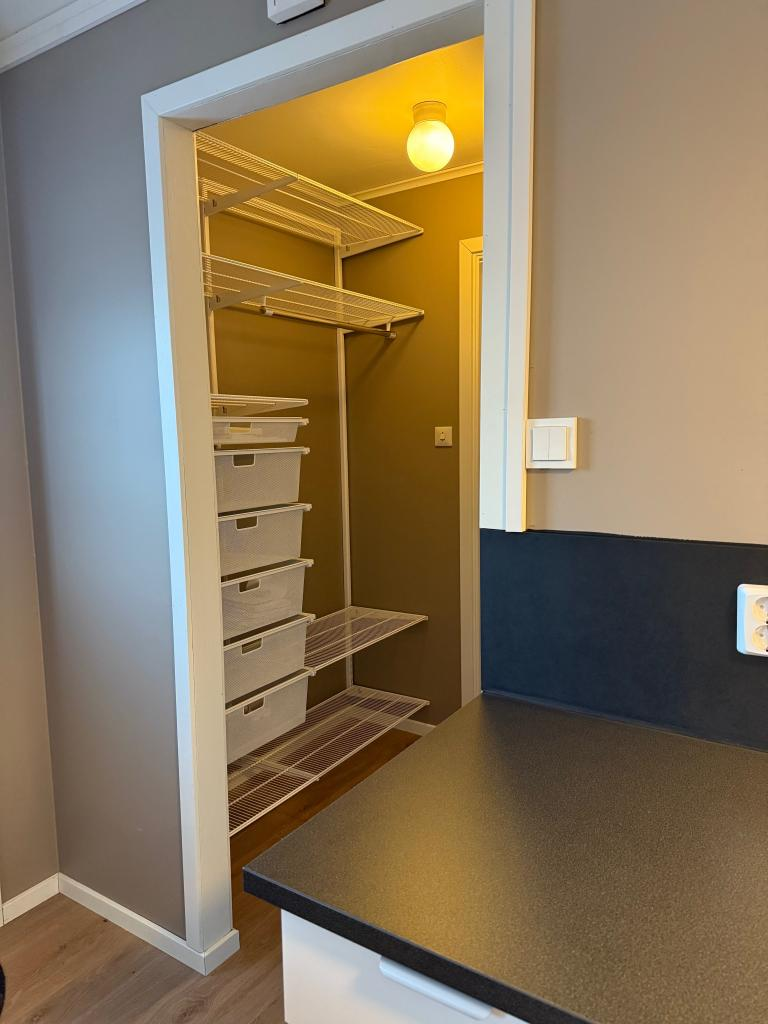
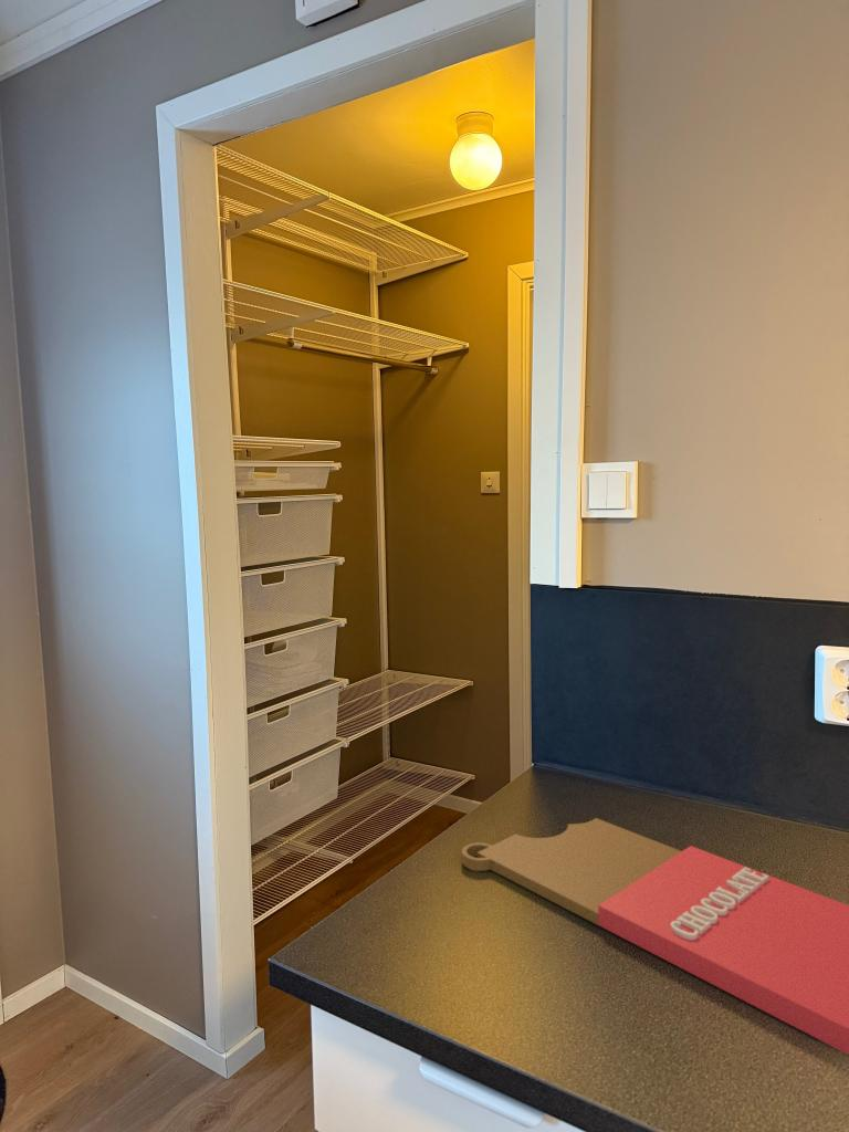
+ cutting board (681, 900)
